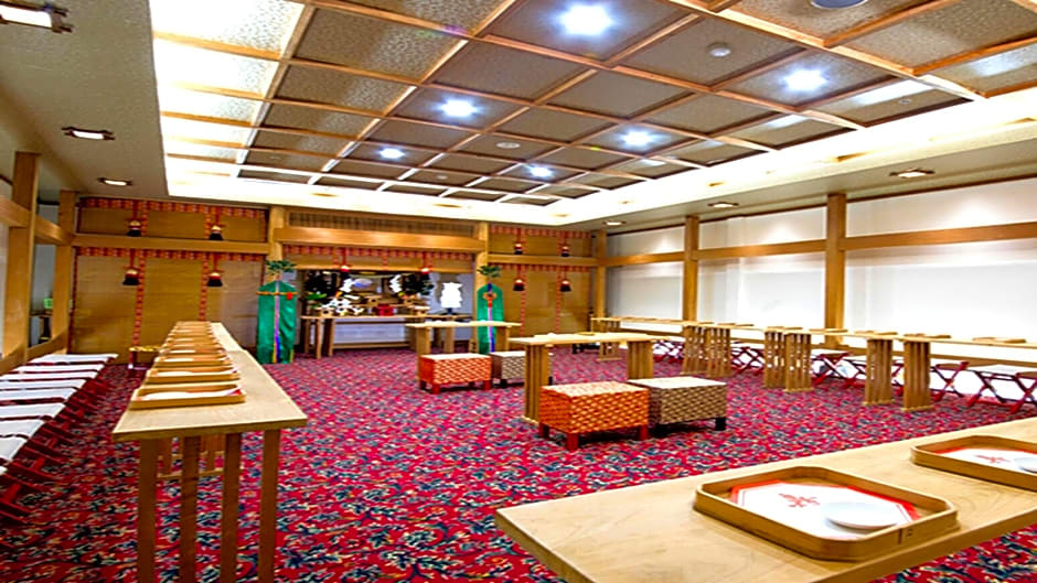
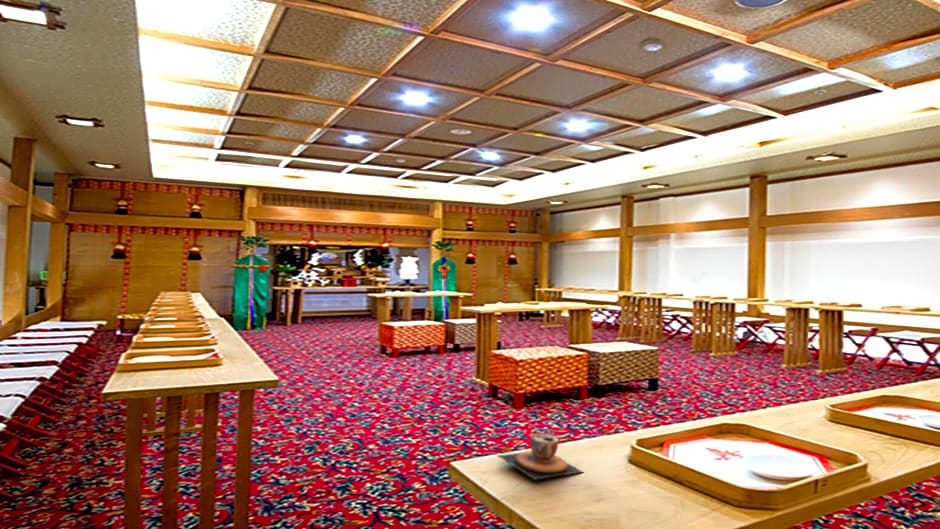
+ teacup (540, 451)
